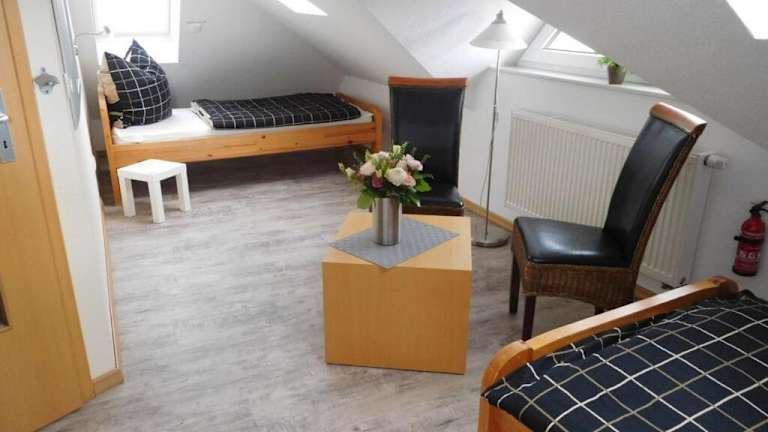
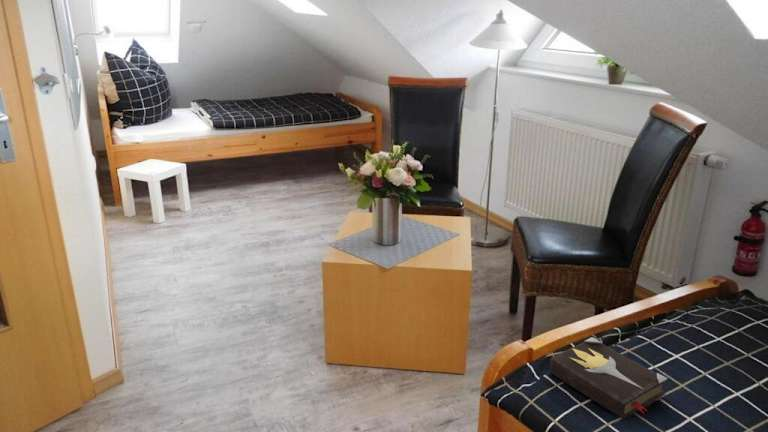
+ hardback book (606, 374)
